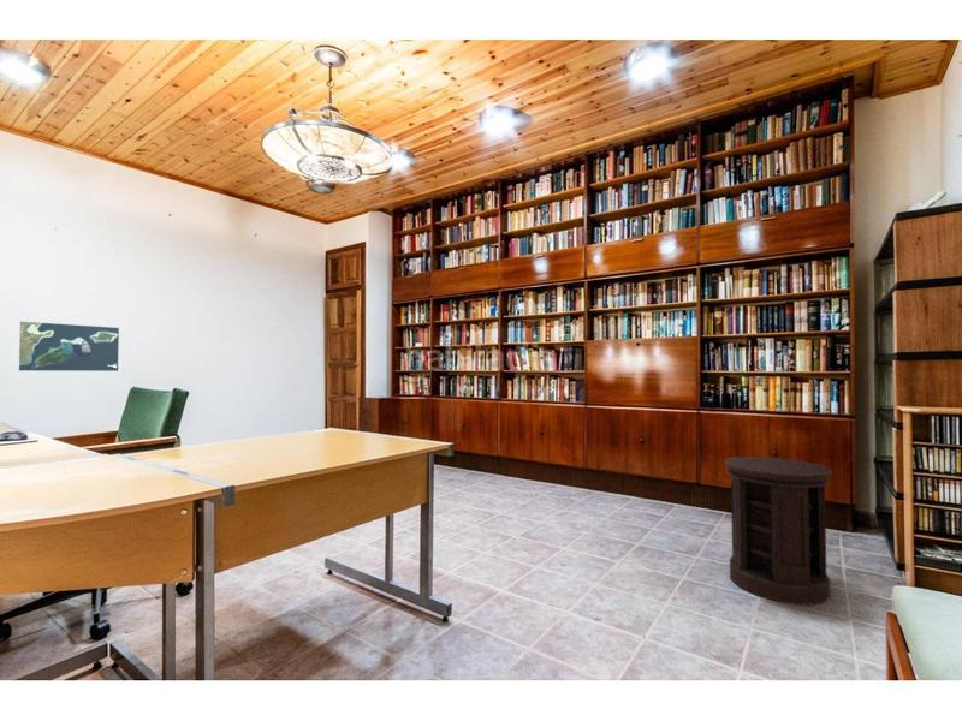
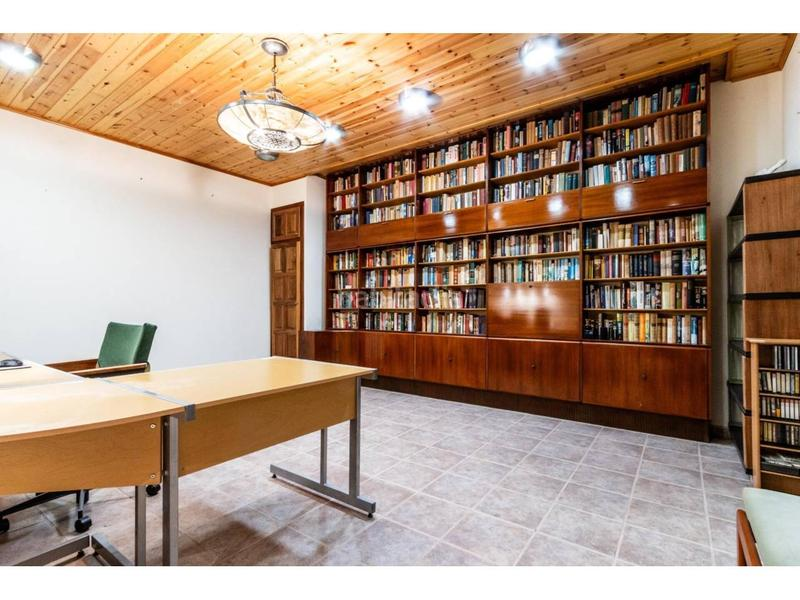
- map (75, 347)
- side table (776, 524)
